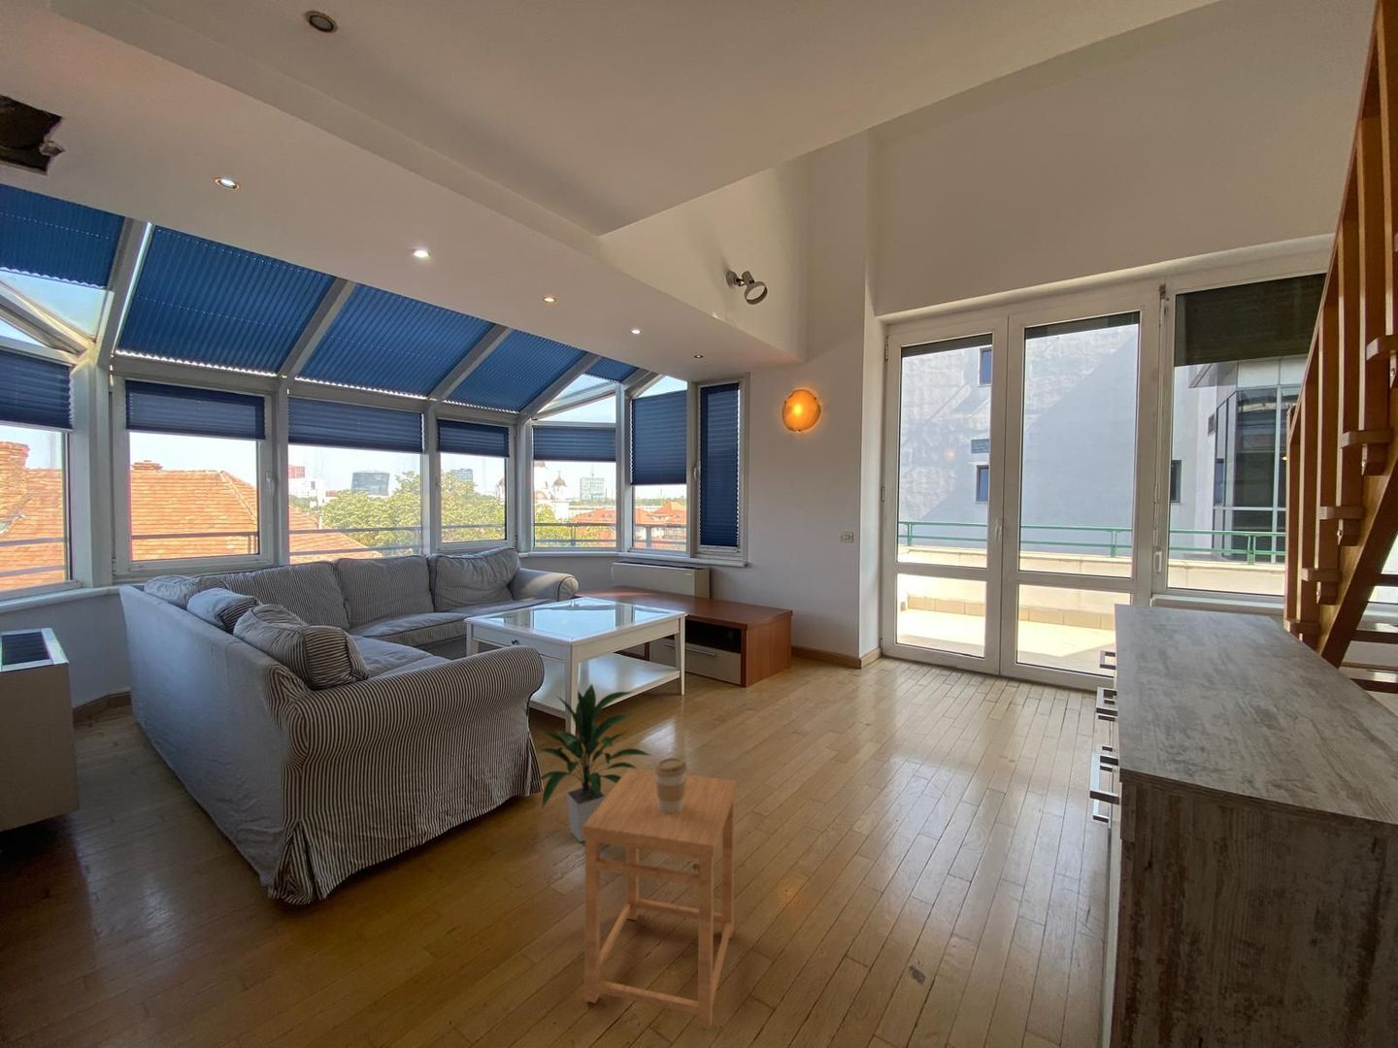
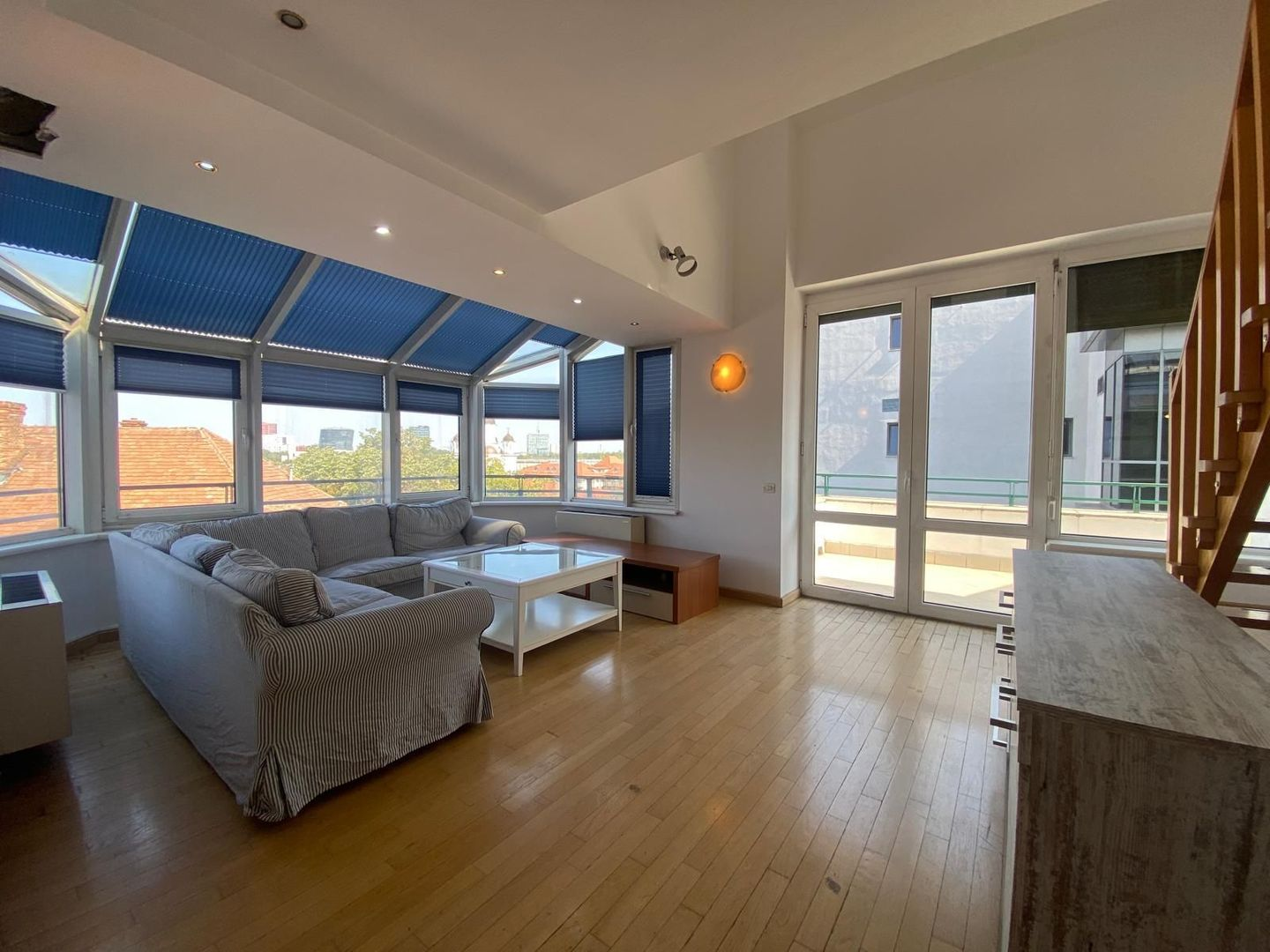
- indoor plant (588, 757)
- coffee cup (670, 783)
- side table (665, 881)
